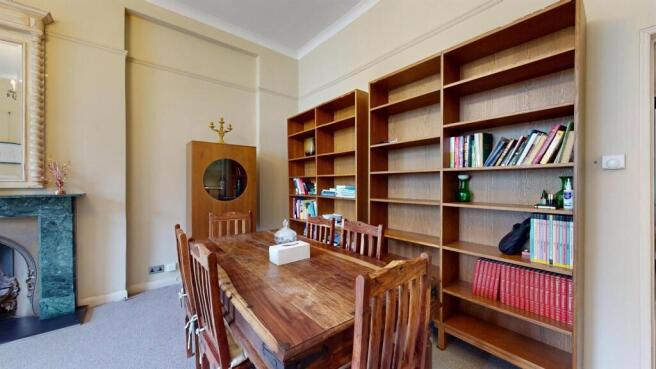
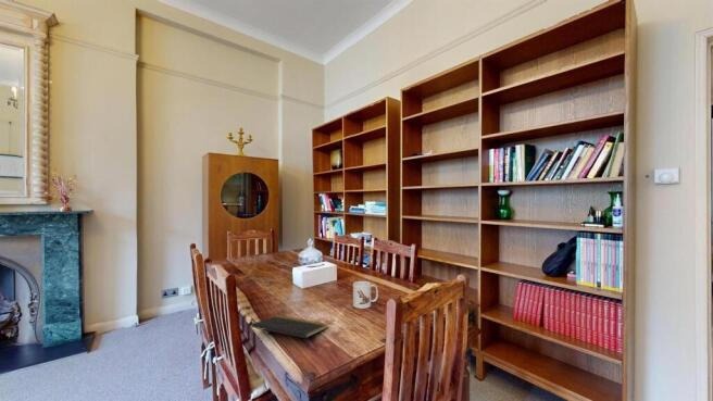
+ mug (365, 293)
+ notepad (290, 325)
